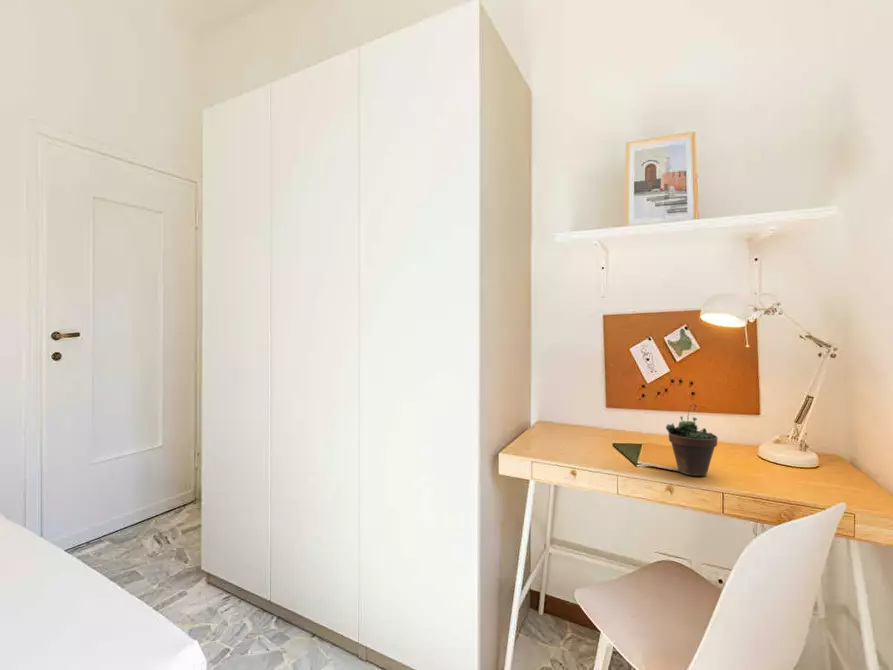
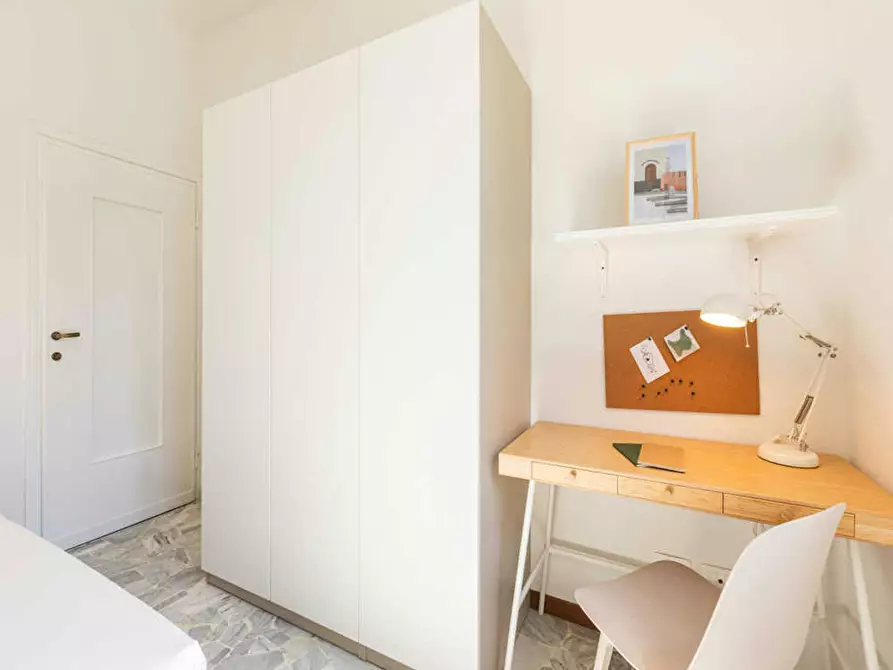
- succulent plant (692, 437)
